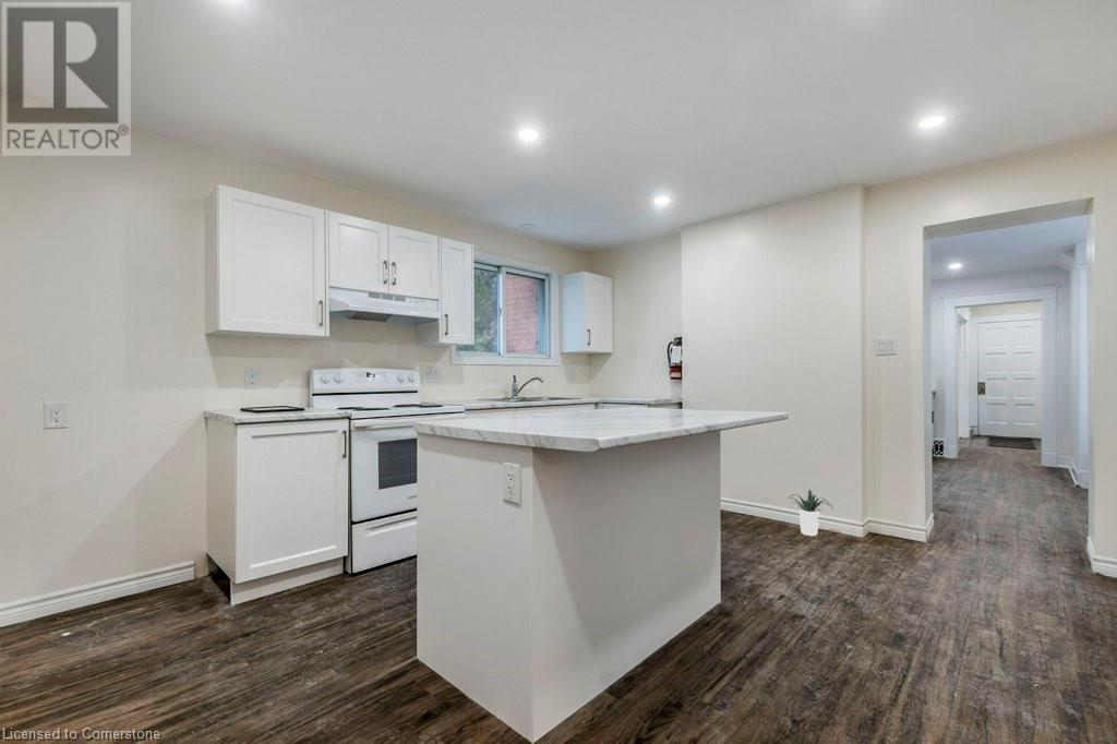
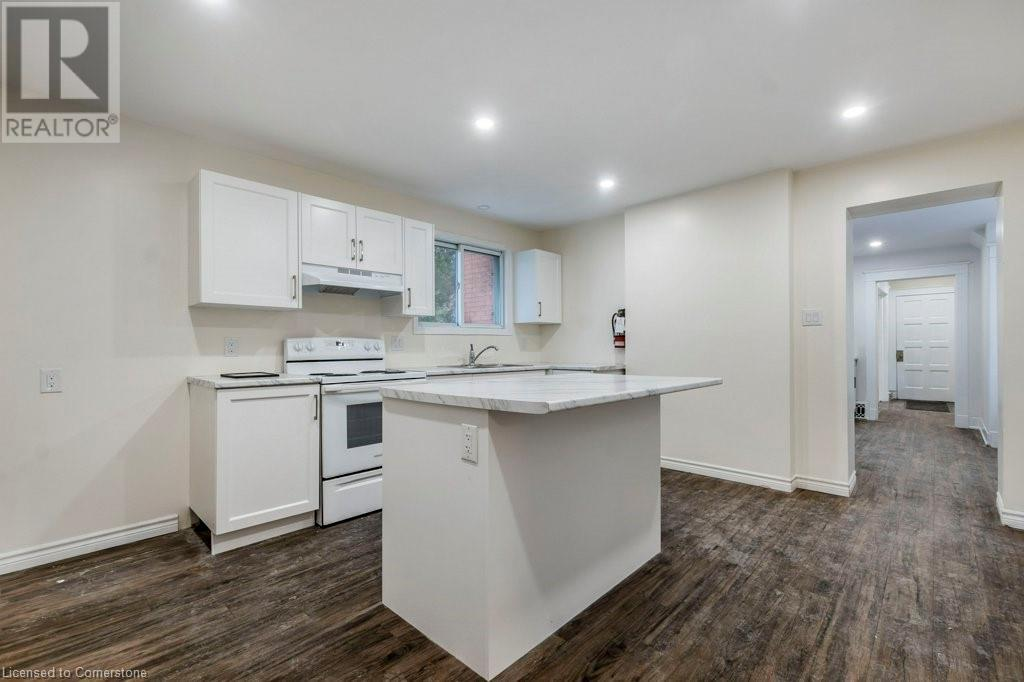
- potted plant (808, 513)
